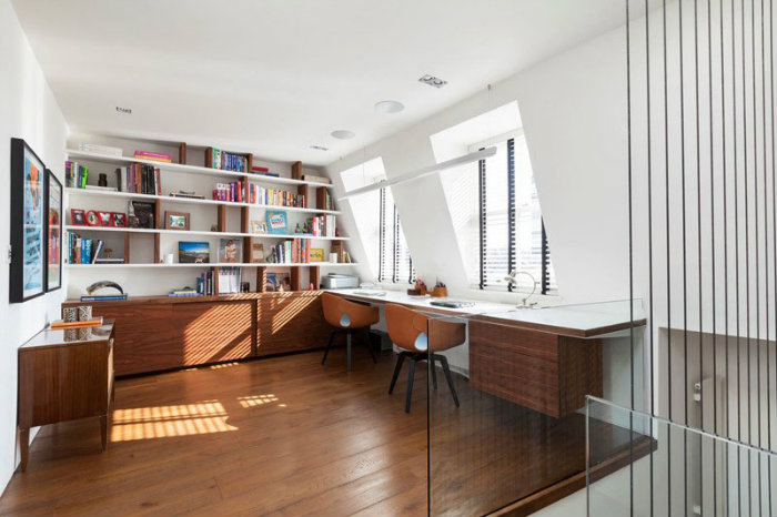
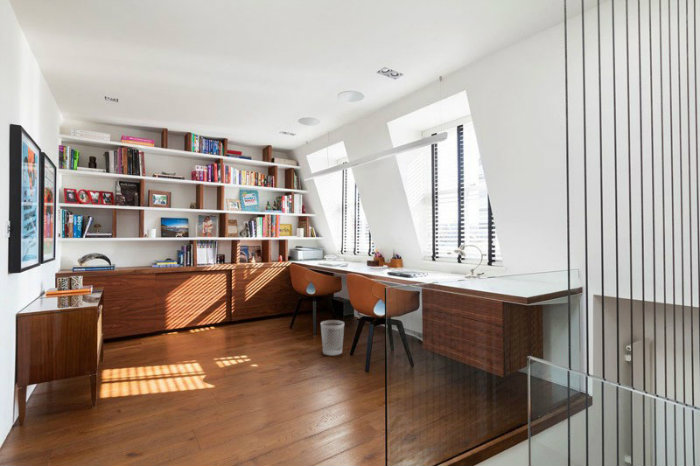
+ wastebasket (332, 337)
